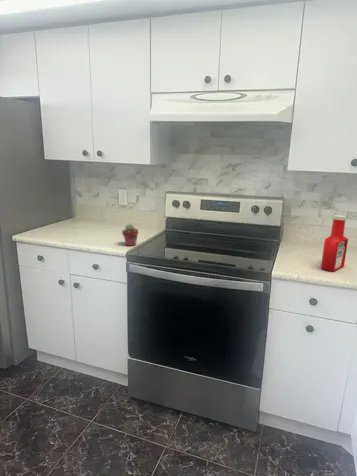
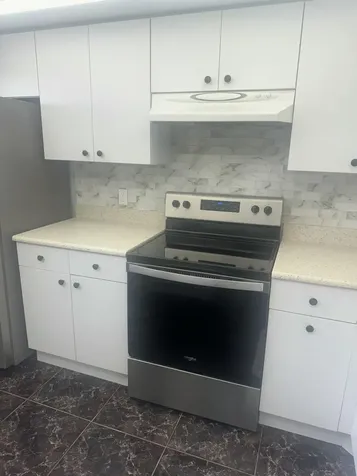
- soap bottle (336, 241)
- potted succulent (130, 234)
